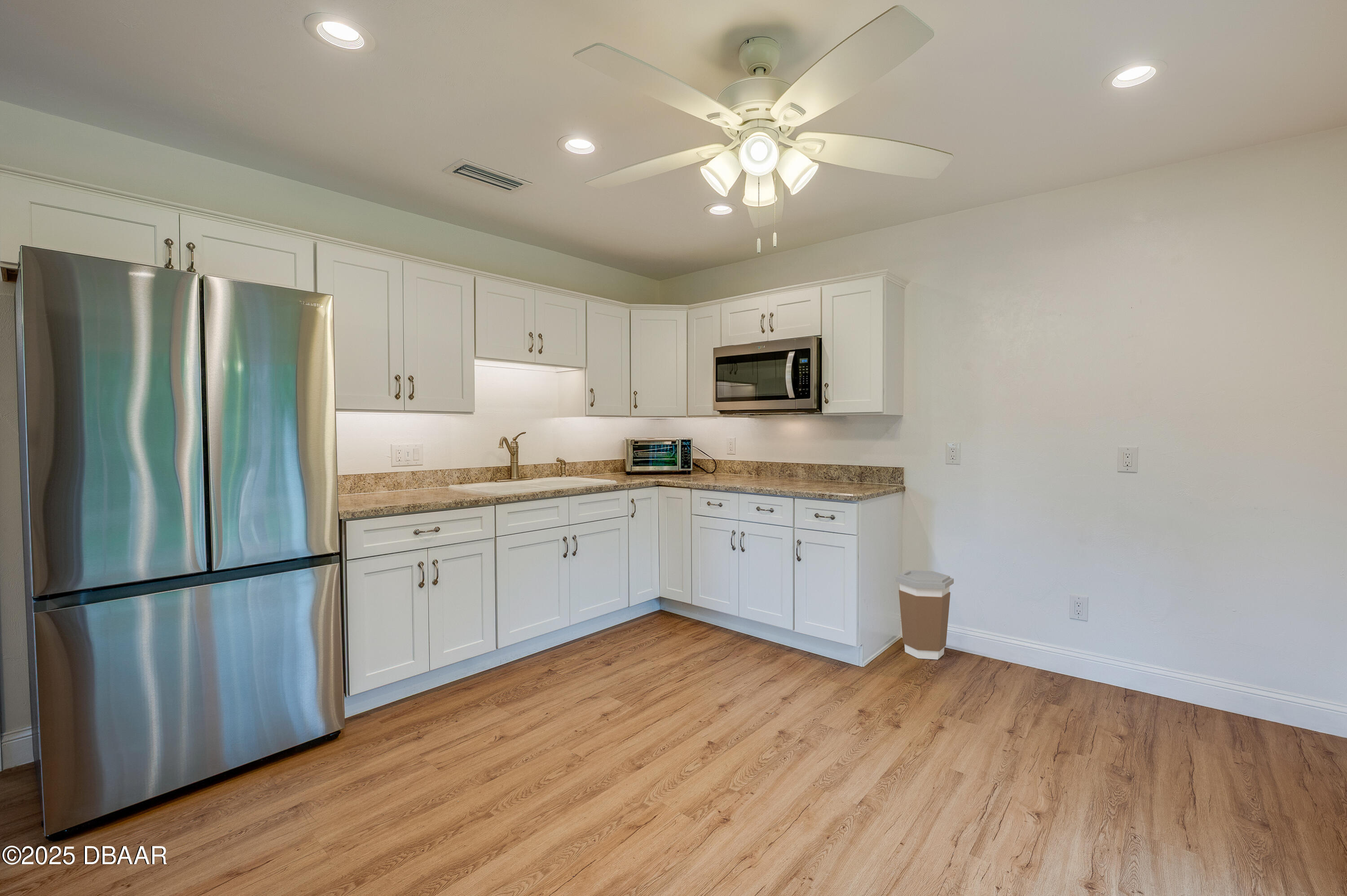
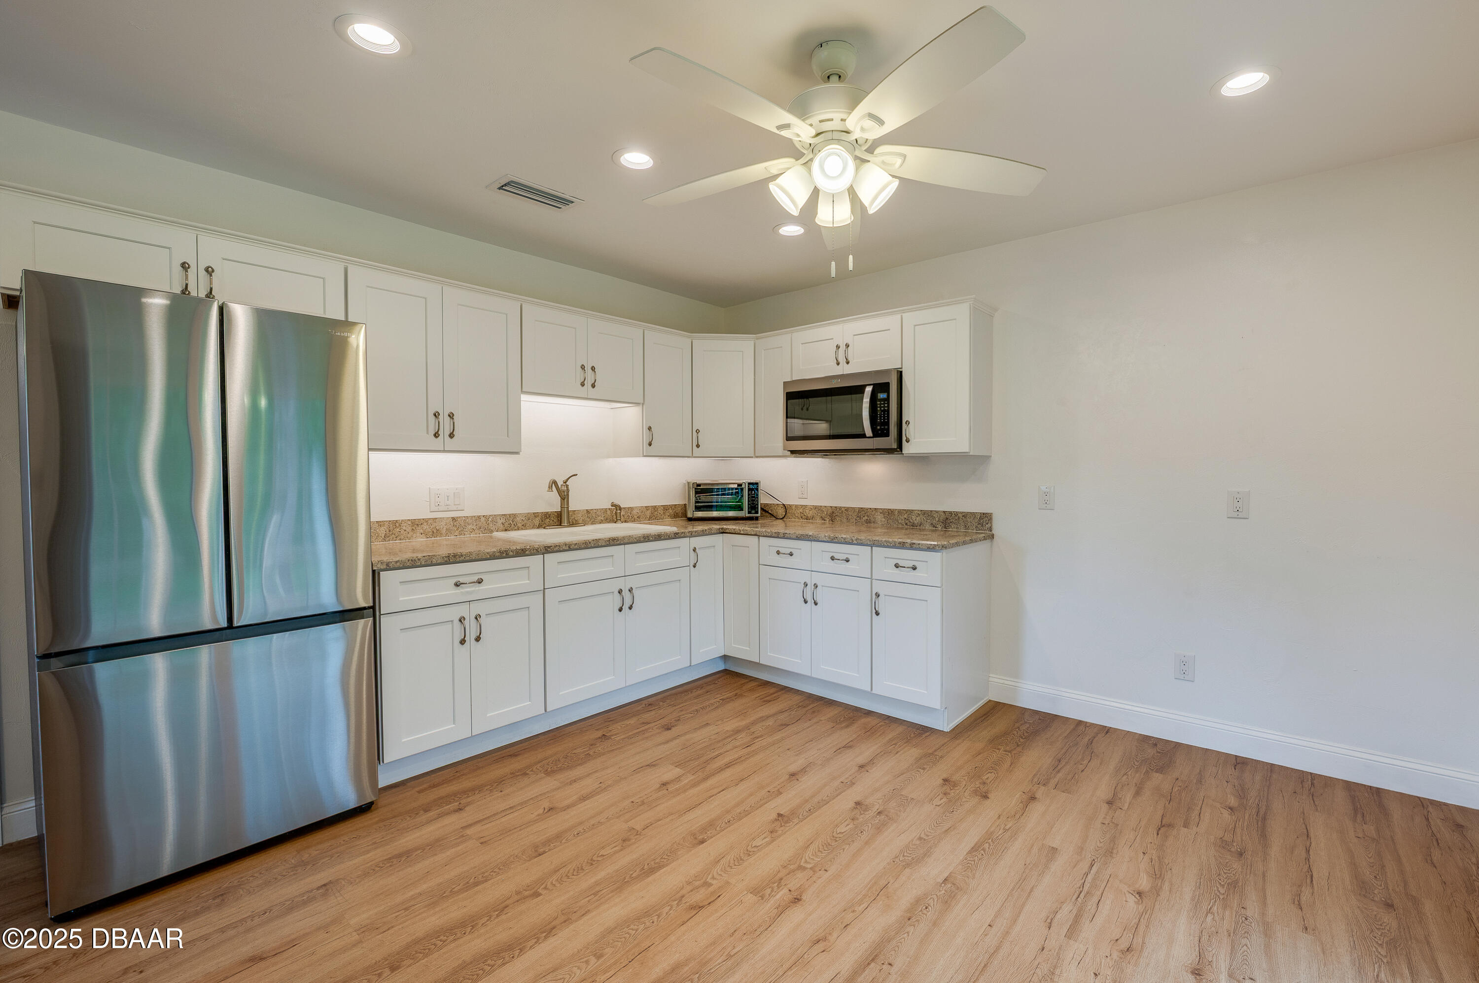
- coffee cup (924, 614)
